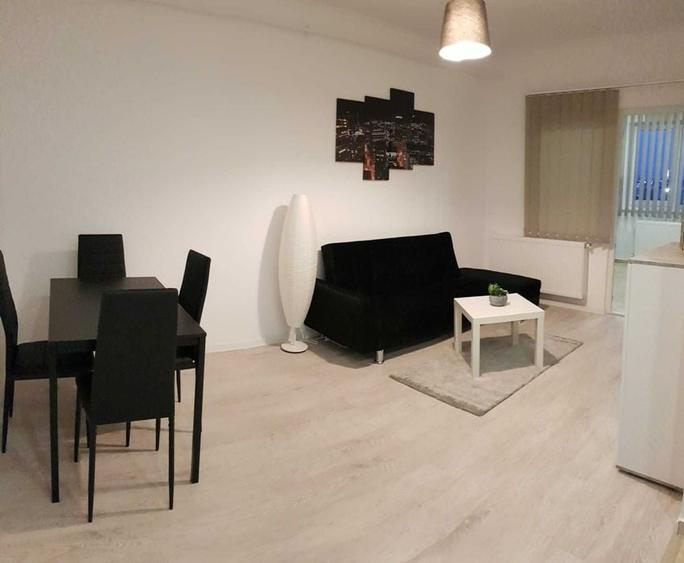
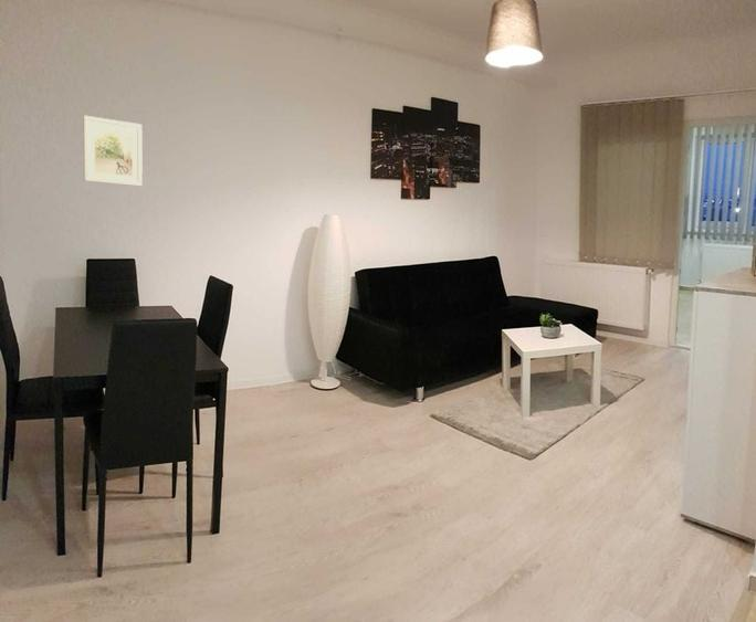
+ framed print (113, 151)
